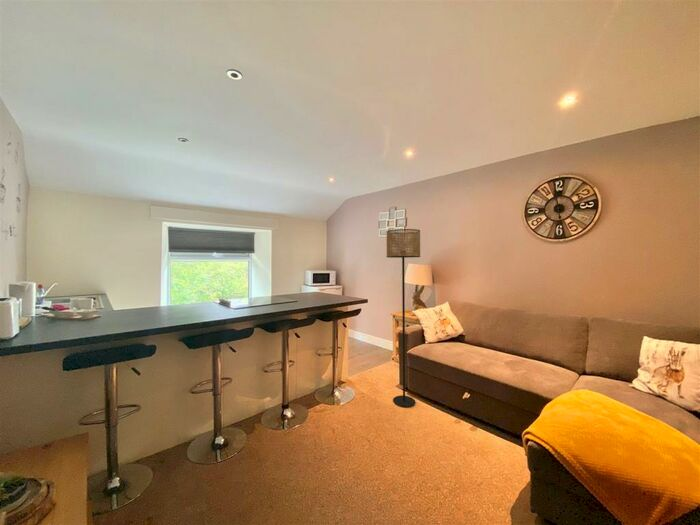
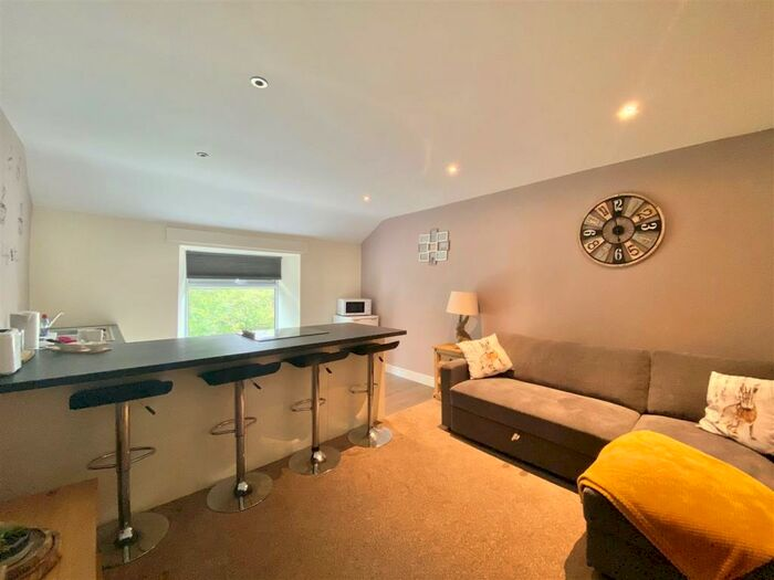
- floor lamp (403, 316)
